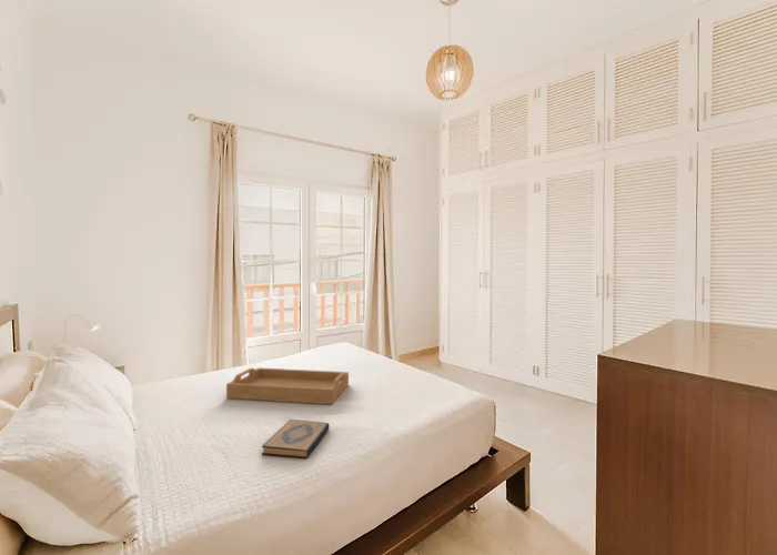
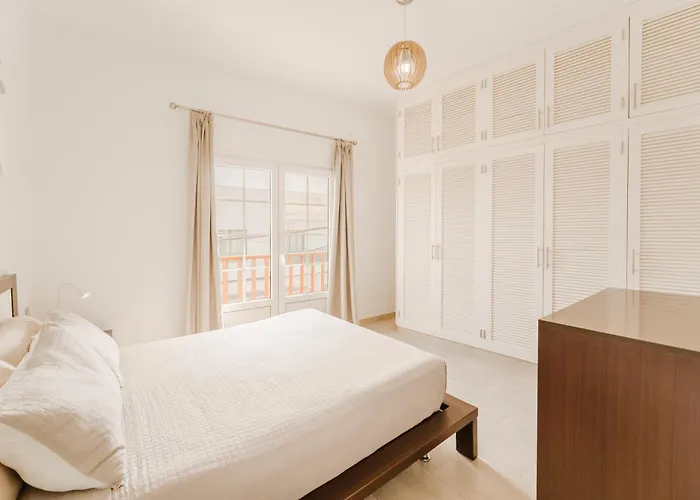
- serving tray (291, 382)
- hardback book (297, 436)
